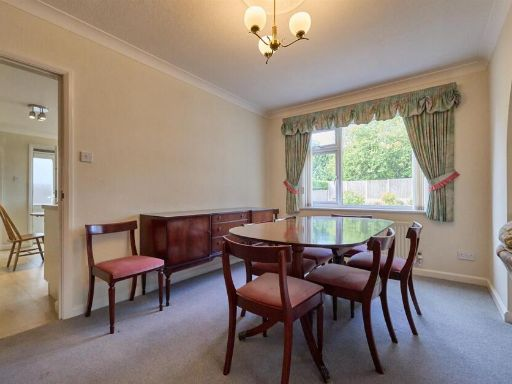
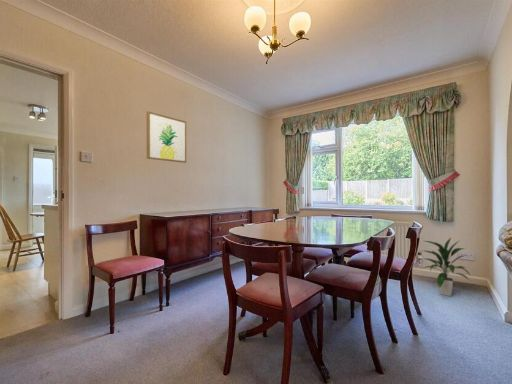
+ indoor plant (444, 265)
+ wall art (167, 138)
